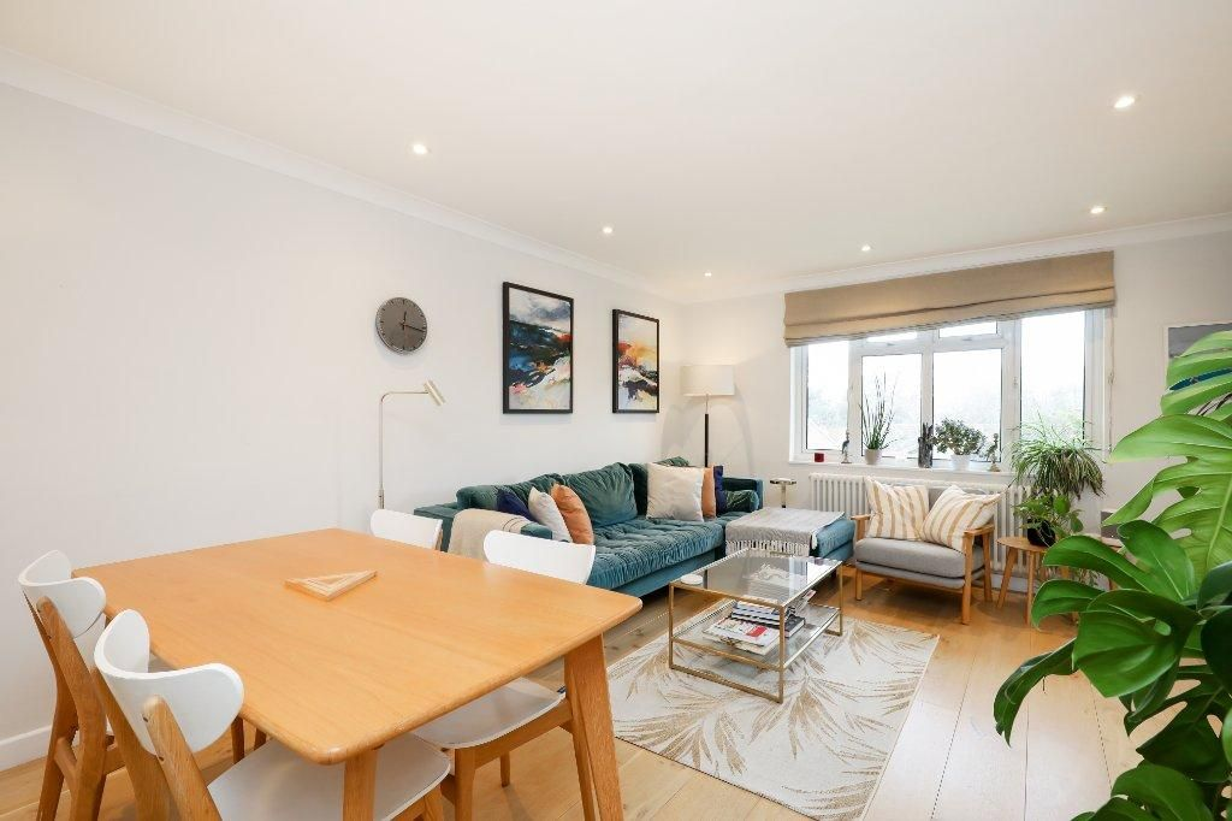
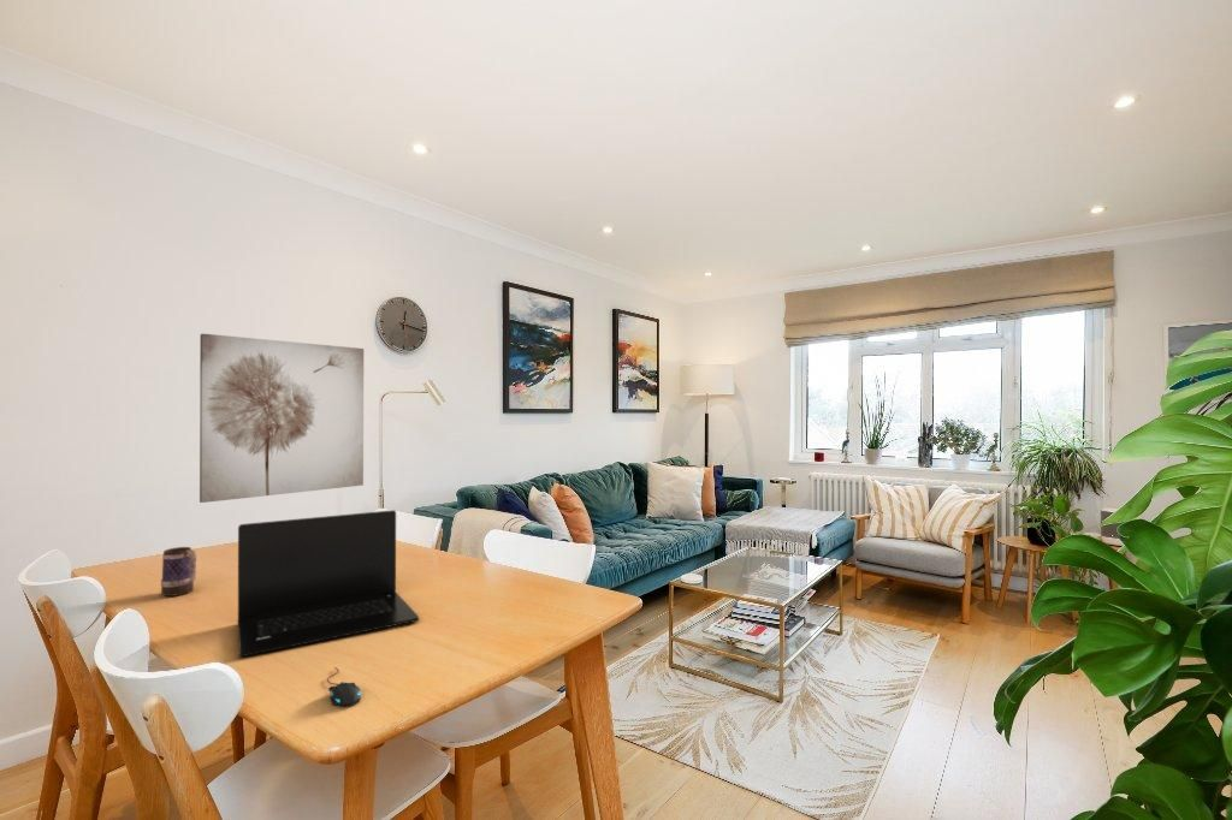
+ mug (180, 570)
+ wall art (290, 417)
+ mouse (343, 682)
+ laptop (328, 574)
